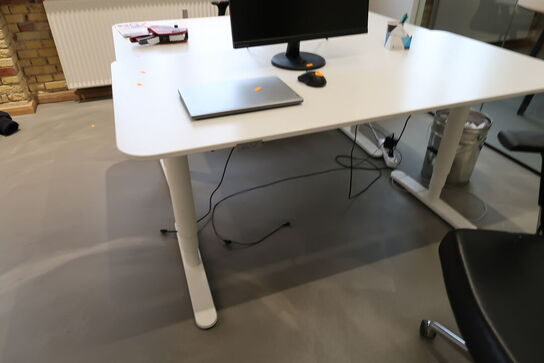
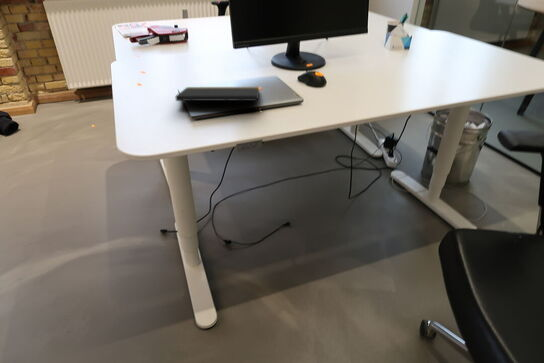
+ notepad (220, 93)
